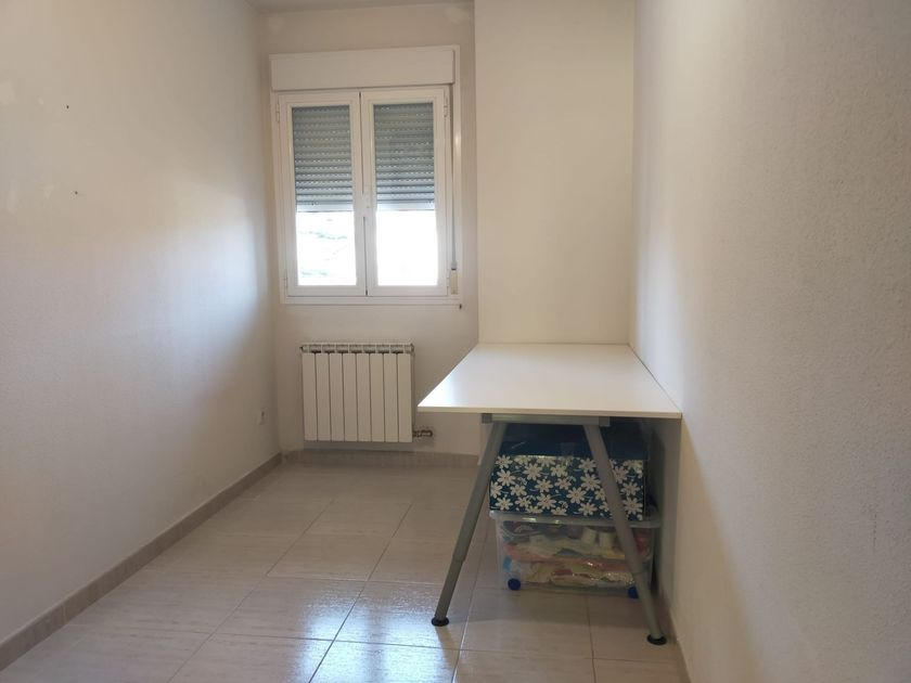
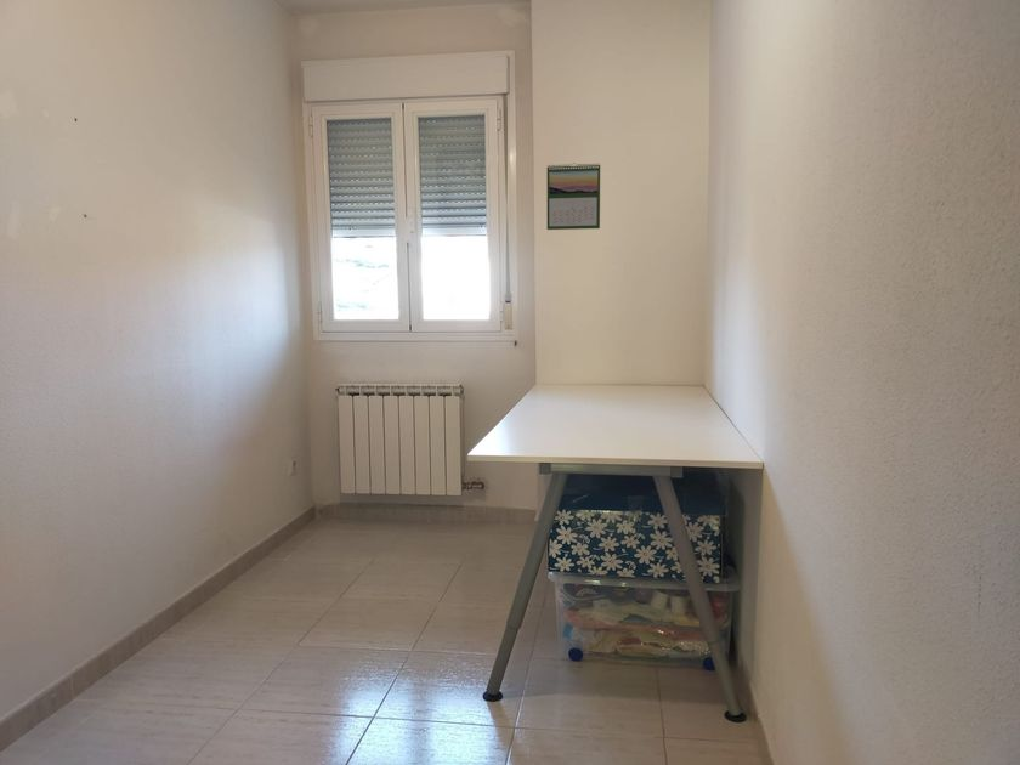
+ calendar (573, 195)
